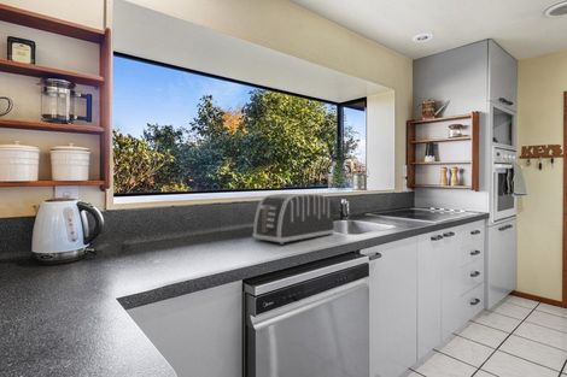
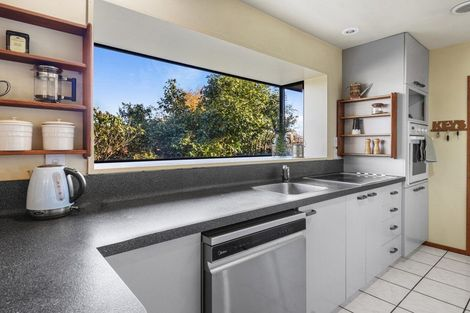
- toaster (293, 216)
